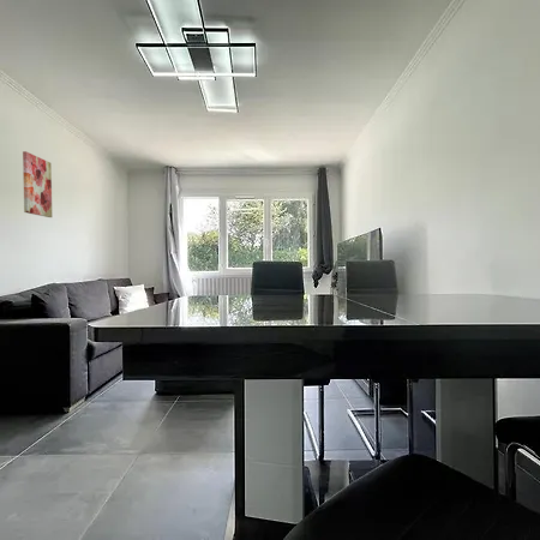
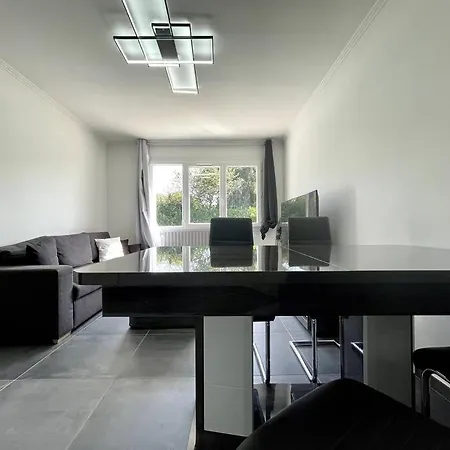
- wall art (37, 186)
